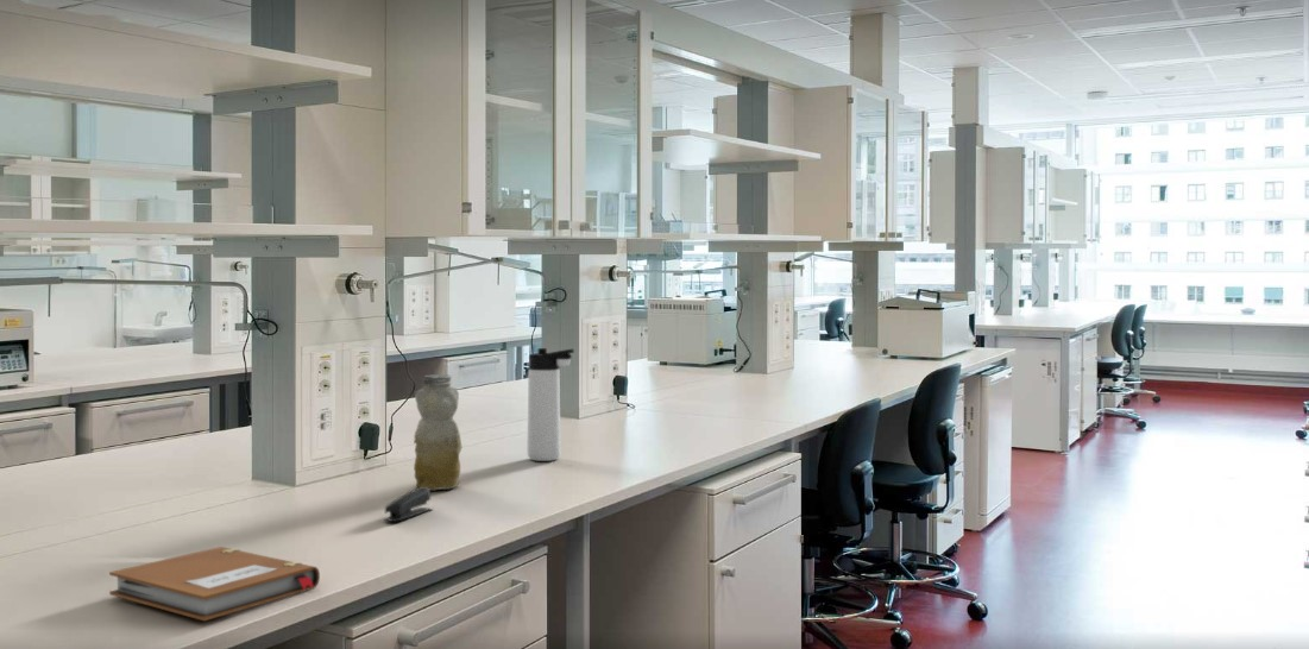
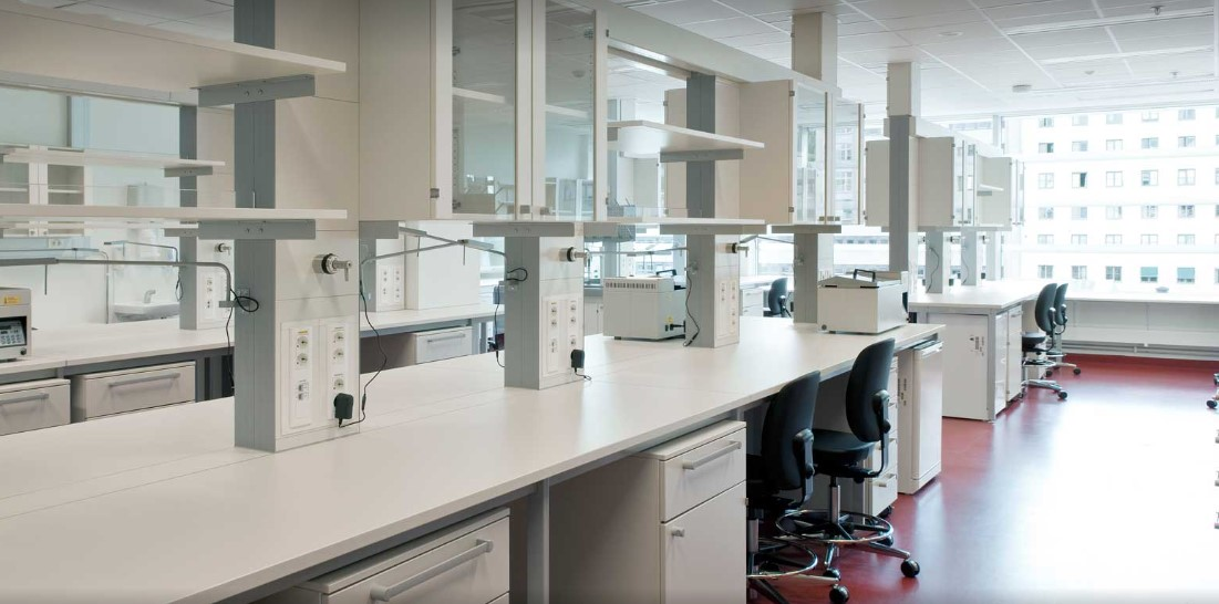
- thermos bottle (550, 403)
- notebook (219, 580)
- stapler (408, 503)
- beverage bottle (438, 431)
